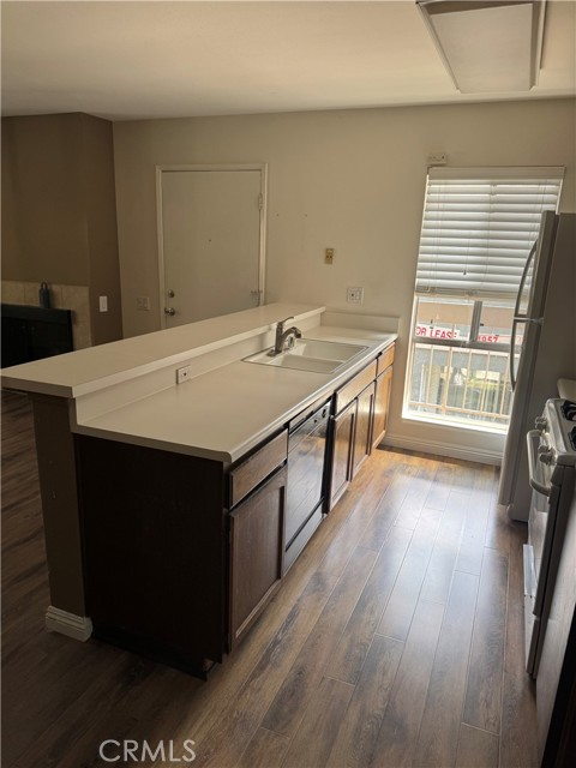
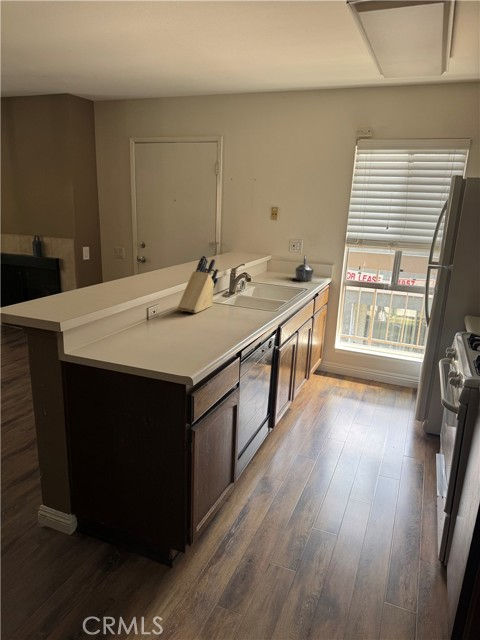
+ knife block (199, 282)
+ kettle (304, 268)
